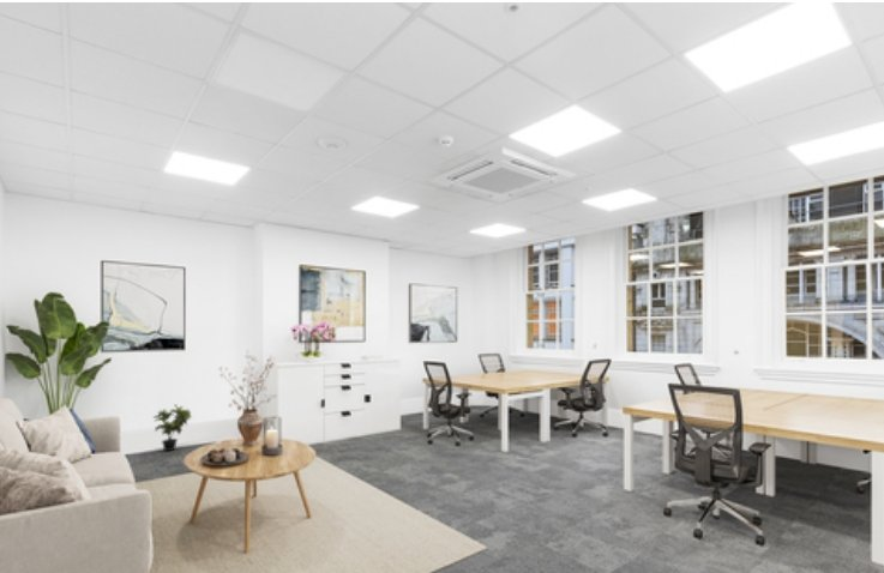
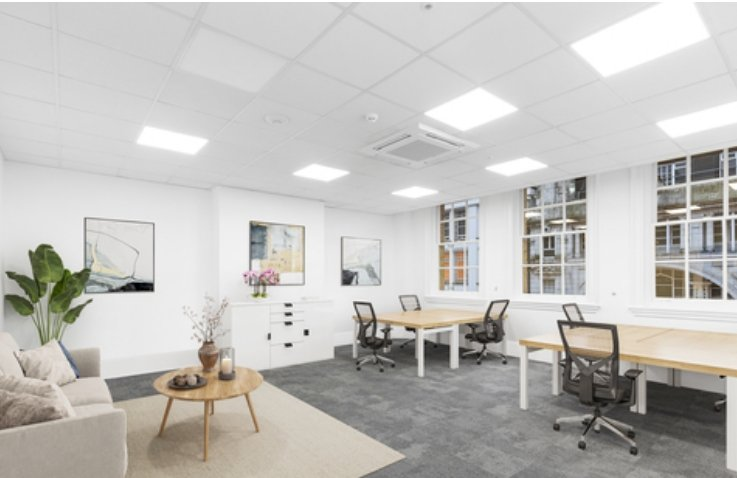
- potted plant (173, 427)
